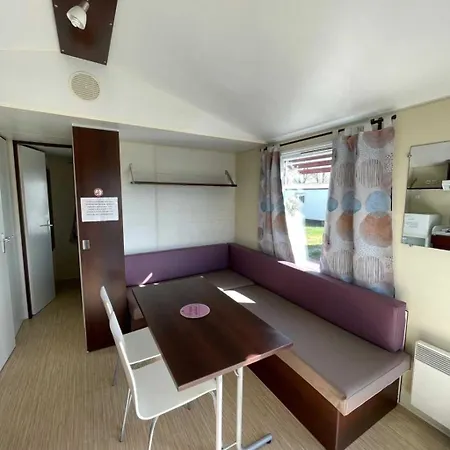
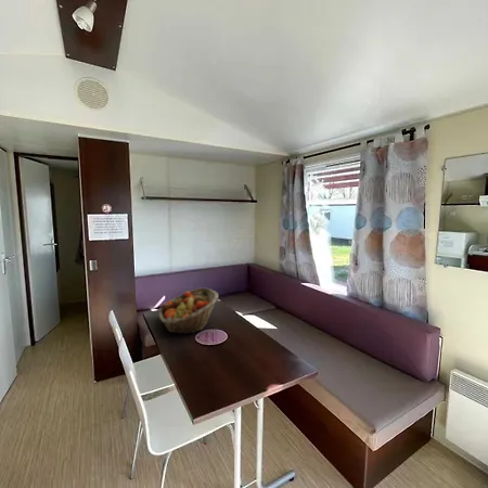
+ fruit basket (189, 308)
